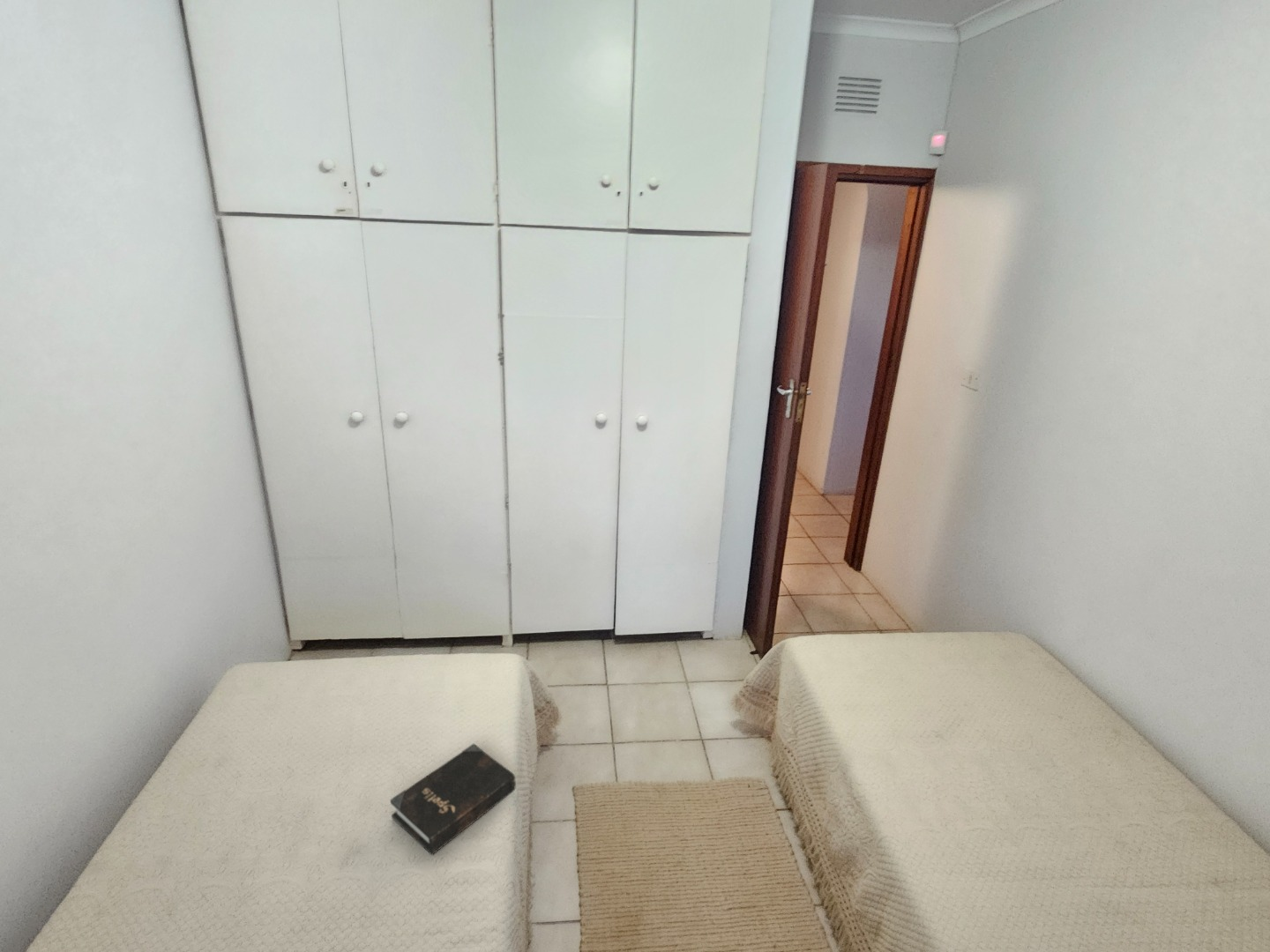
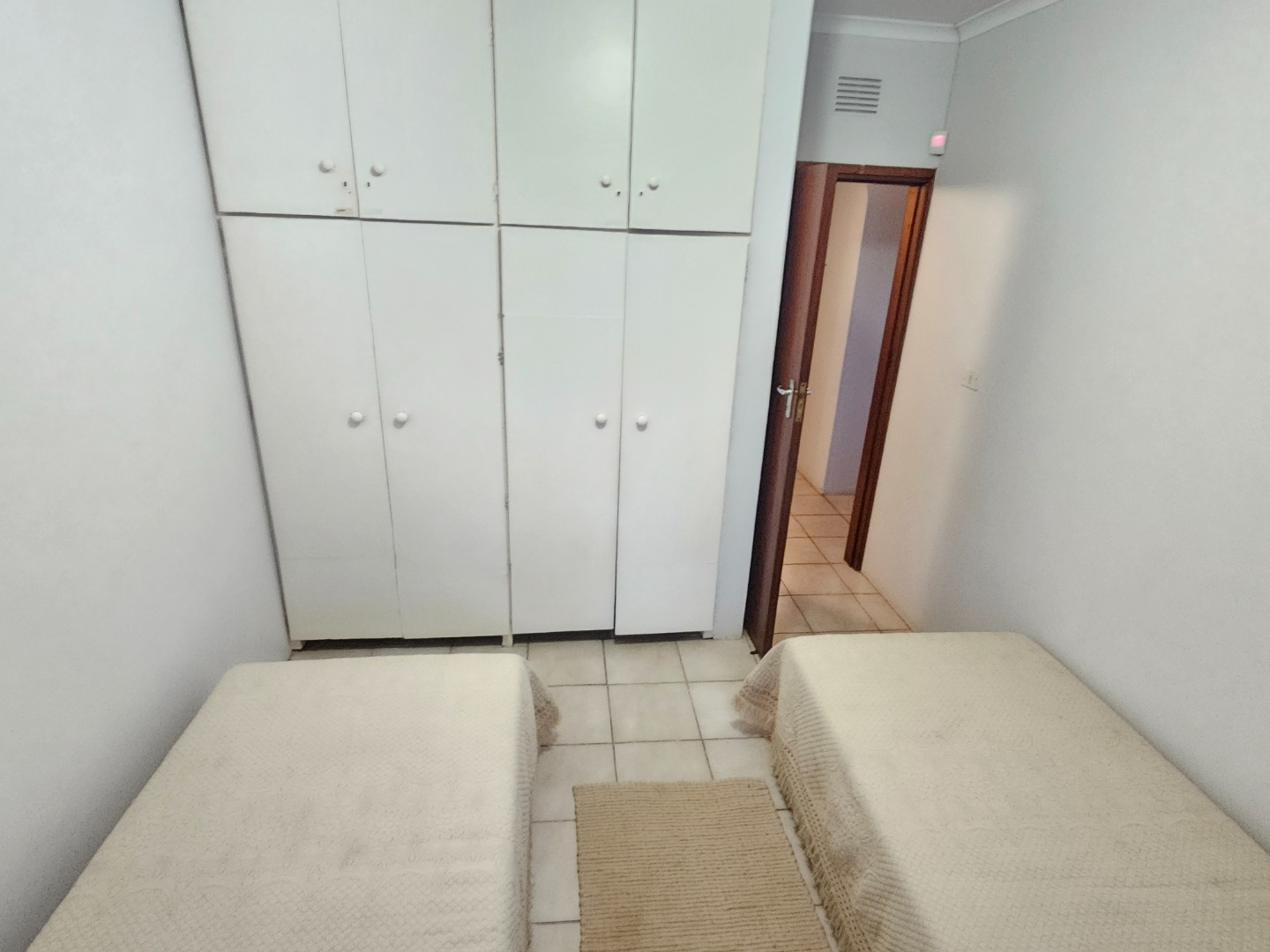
- hardback book (455, 795)
